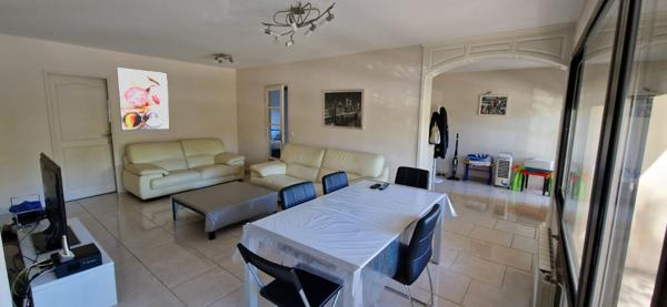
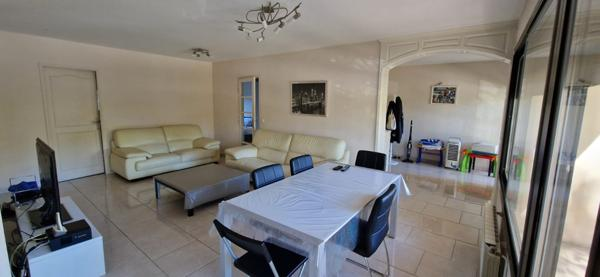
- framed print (145, 100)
